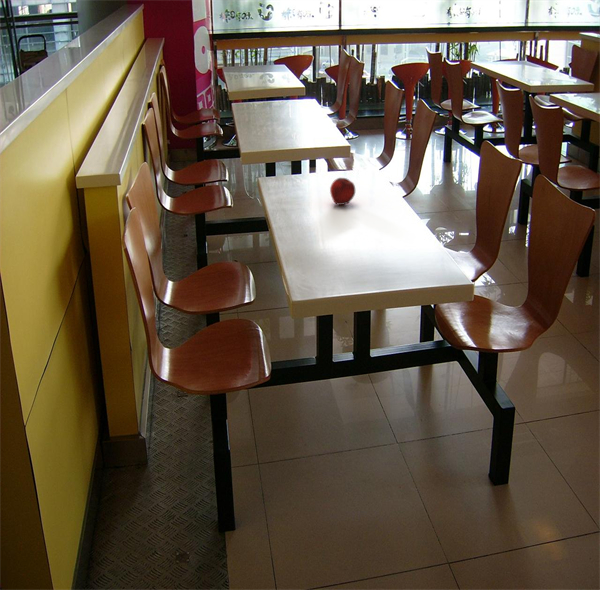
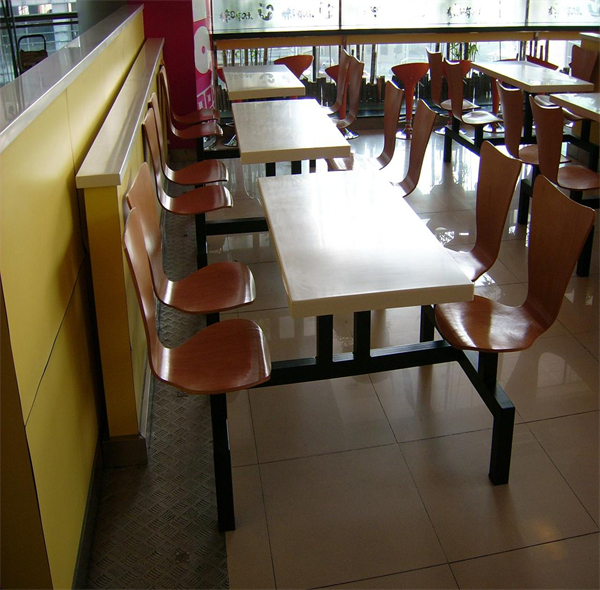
- apple (342, 191)
